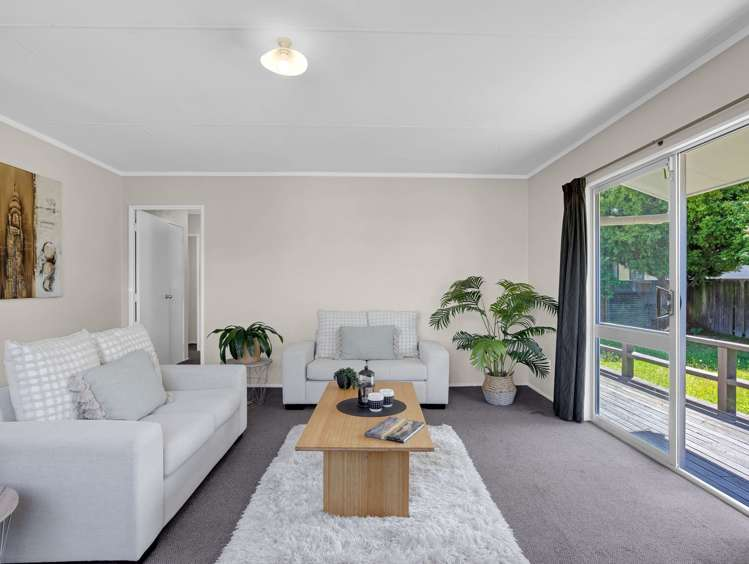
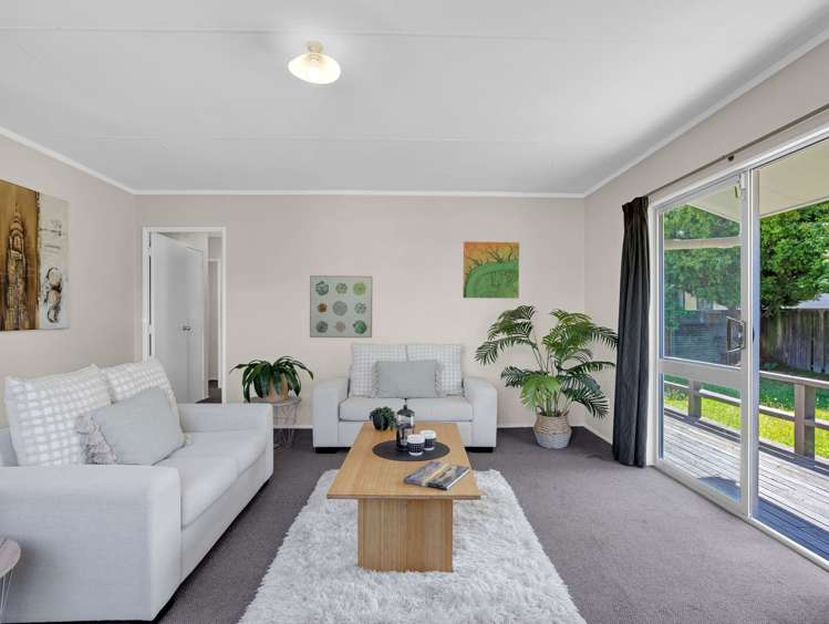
+ wall art (341, 306)
+ terrain map (490, 270)
